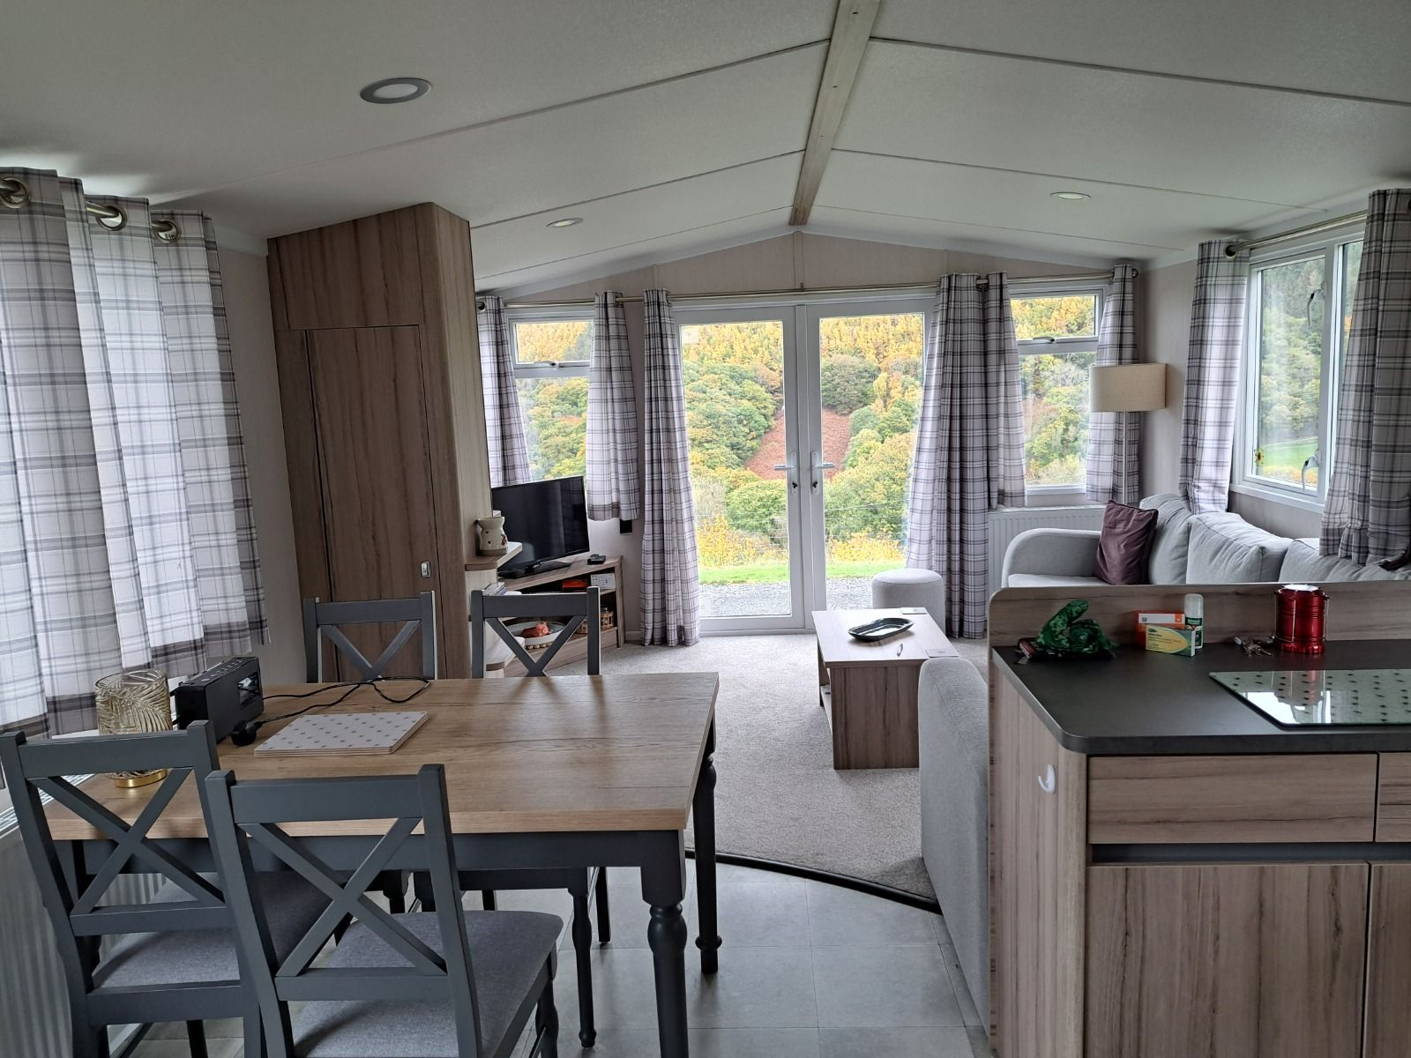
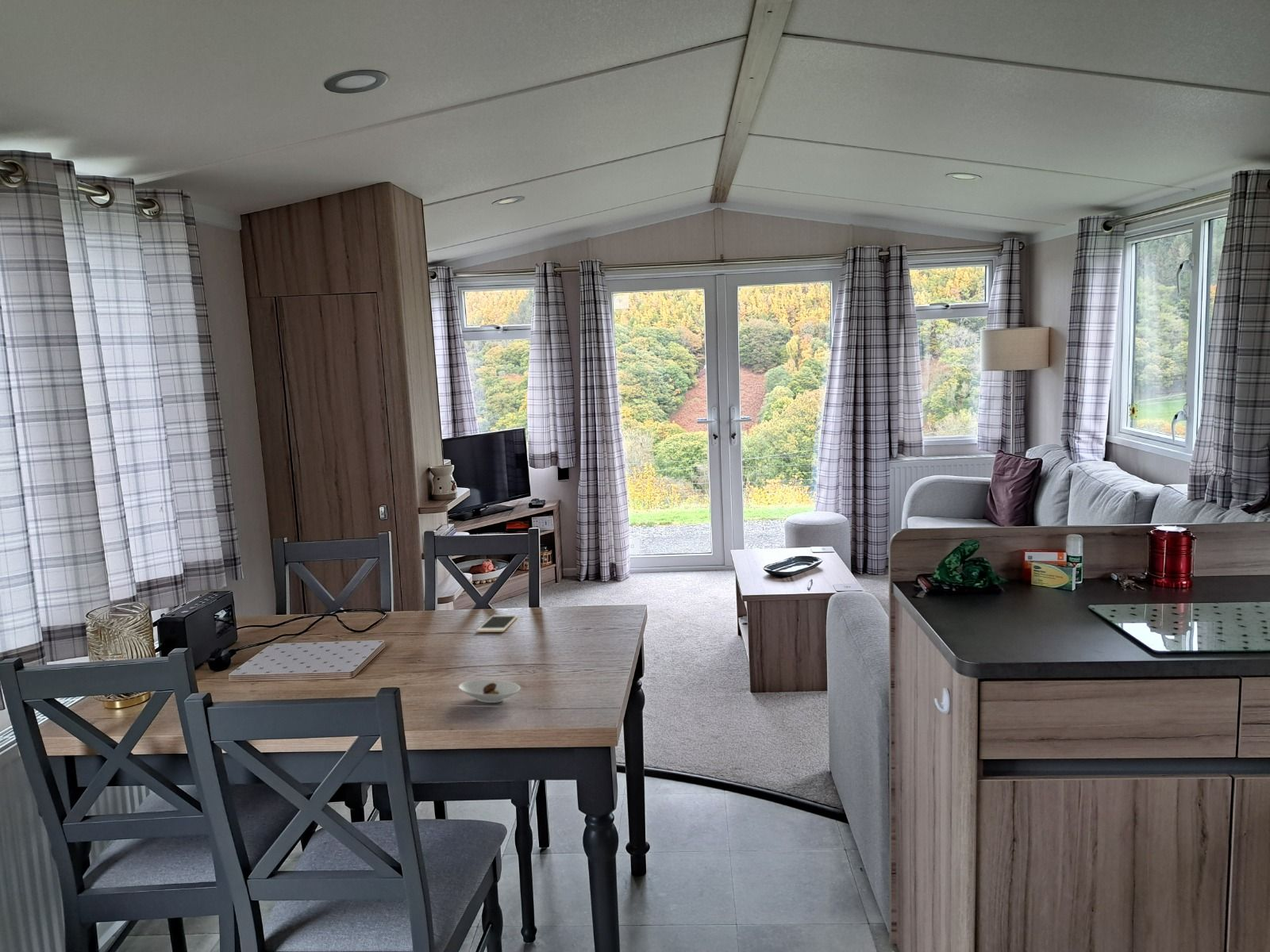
+ cell phone (498, 623)
+ saucer (489, 691)
